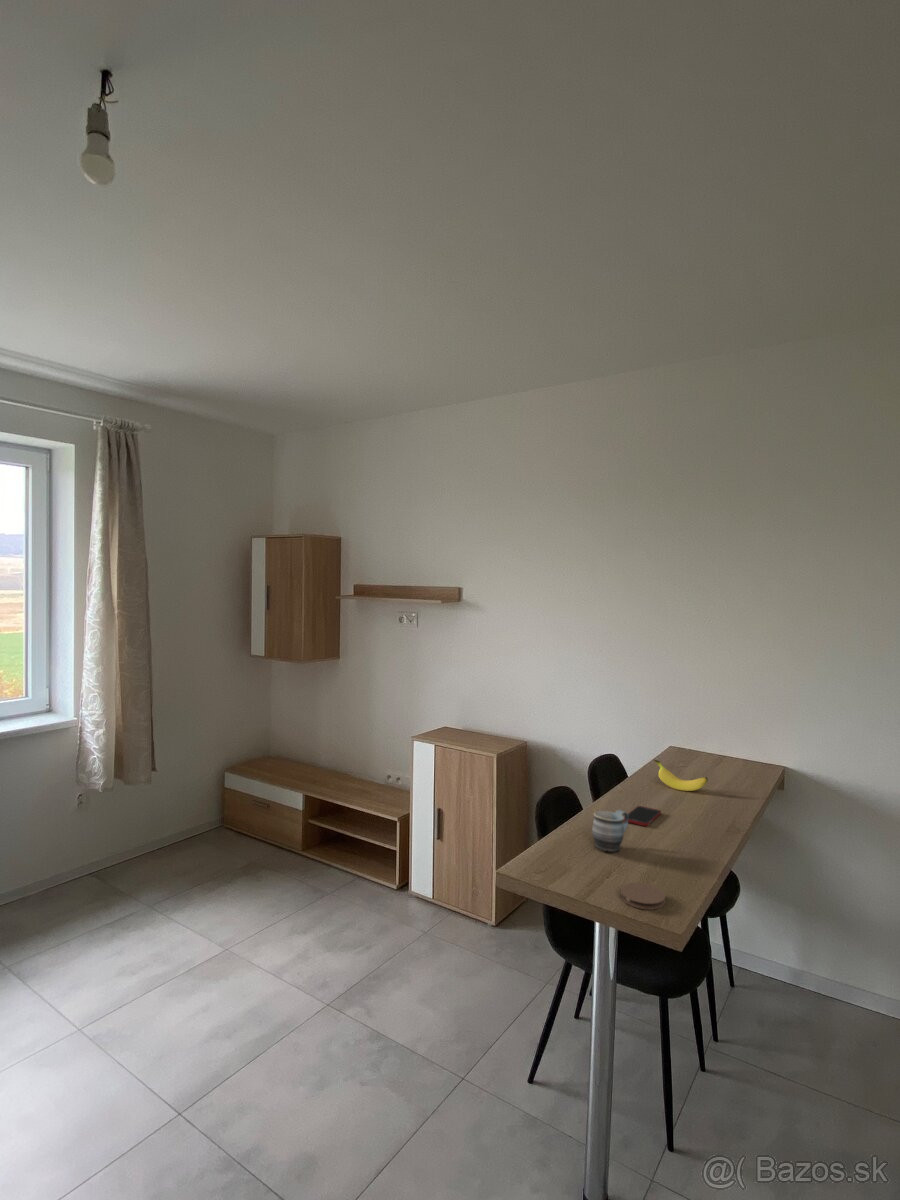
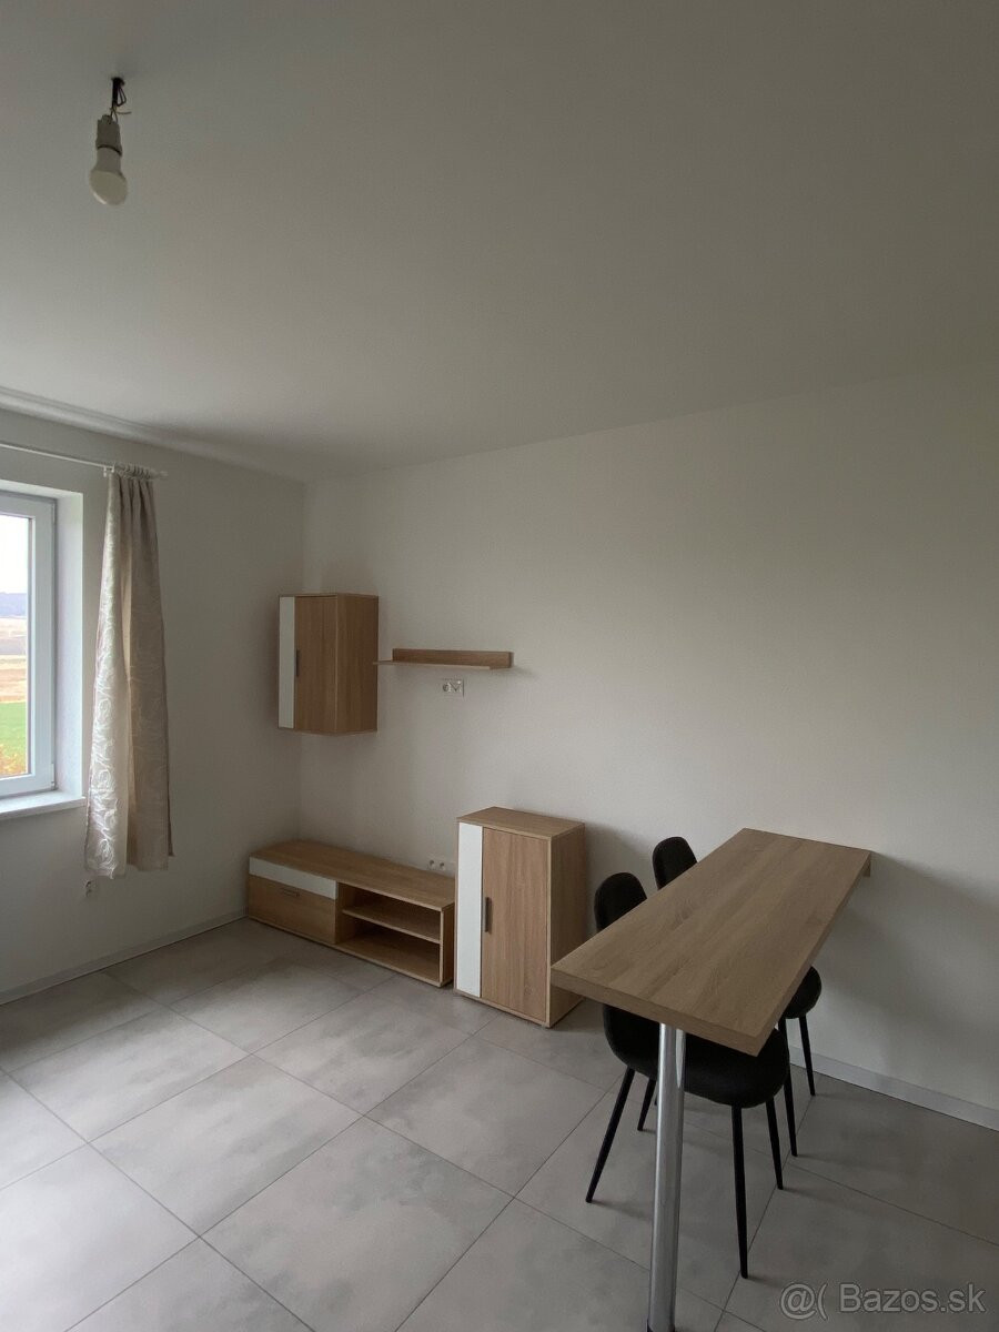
- mug (610, 829)
- cell phone (642, 815)
- banana (678, 778)
- coaster (642, 895)
